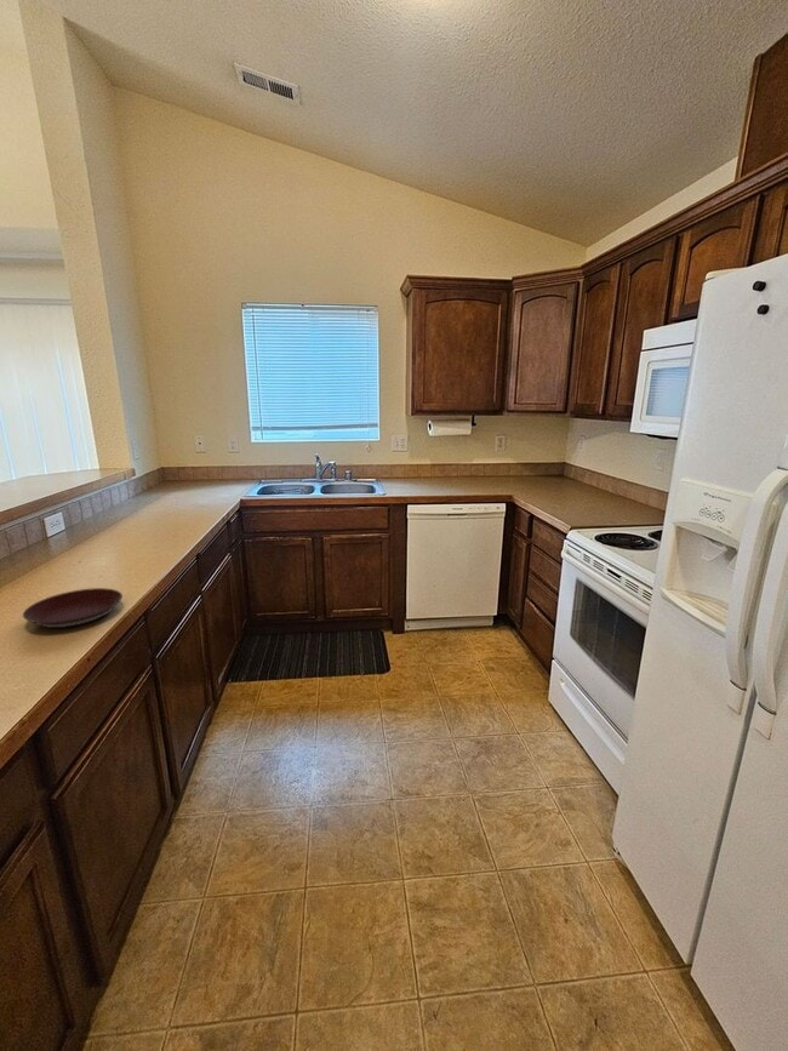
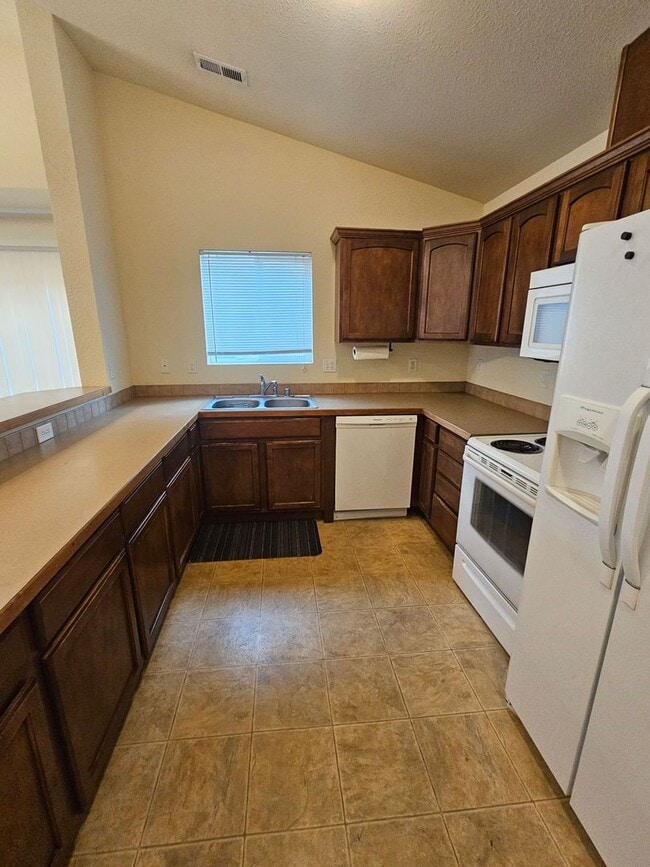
- plate (75, 609)
